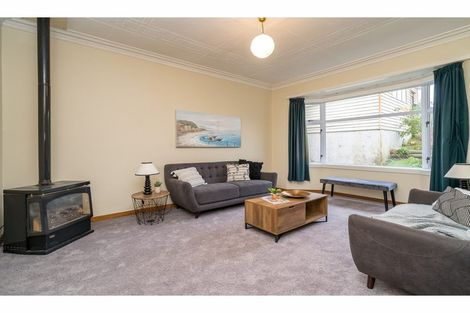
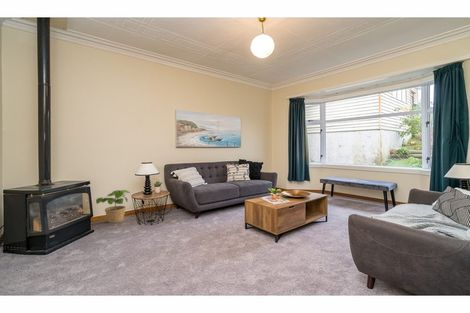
+ potted plant (114, 206)
